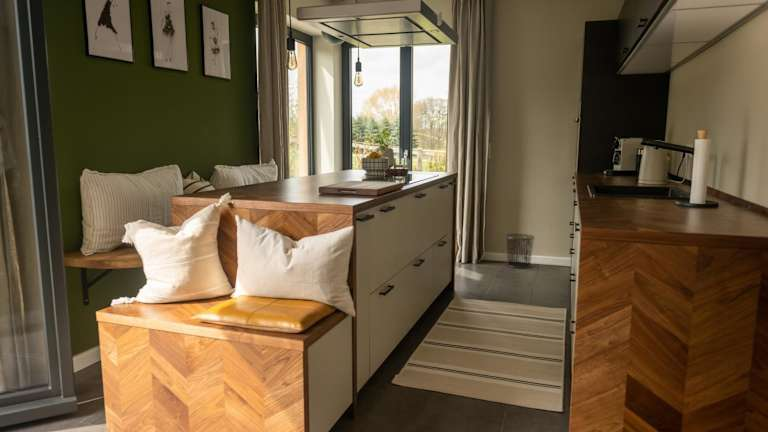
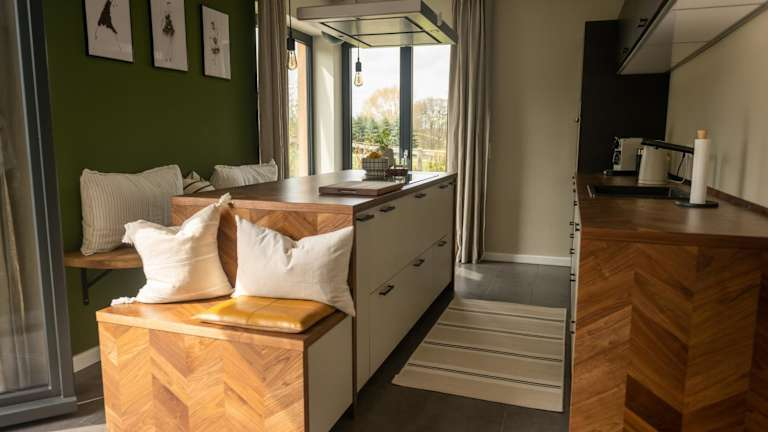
- waste bin (518, 250)
